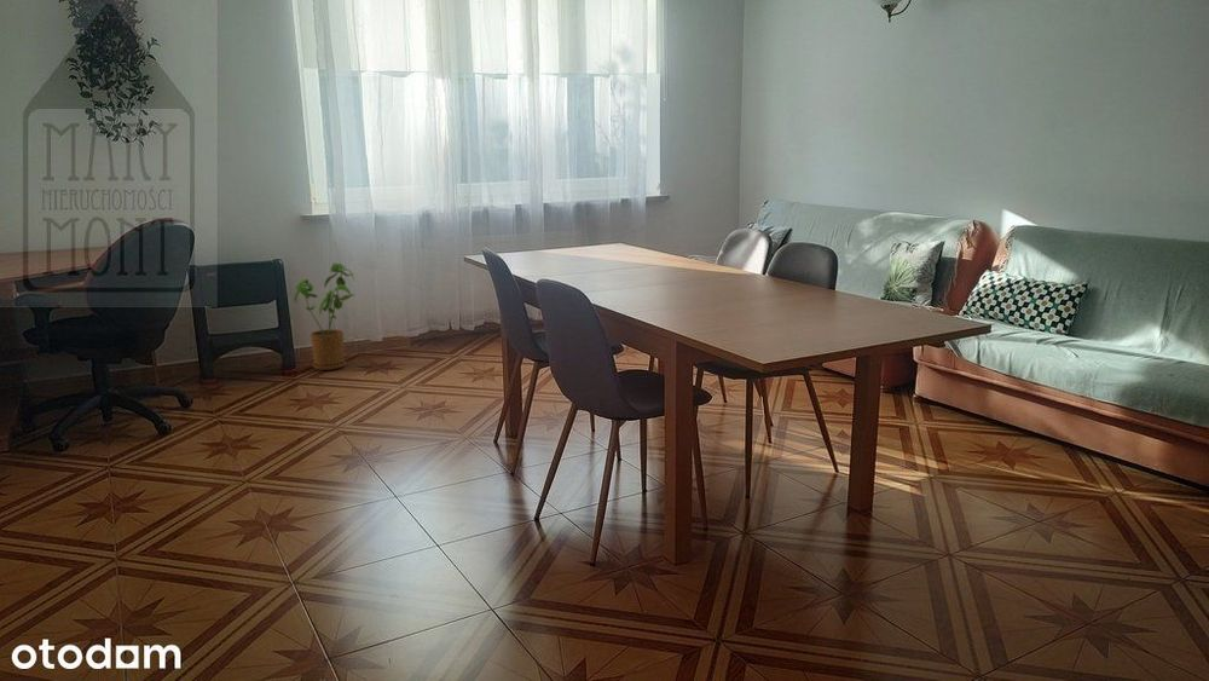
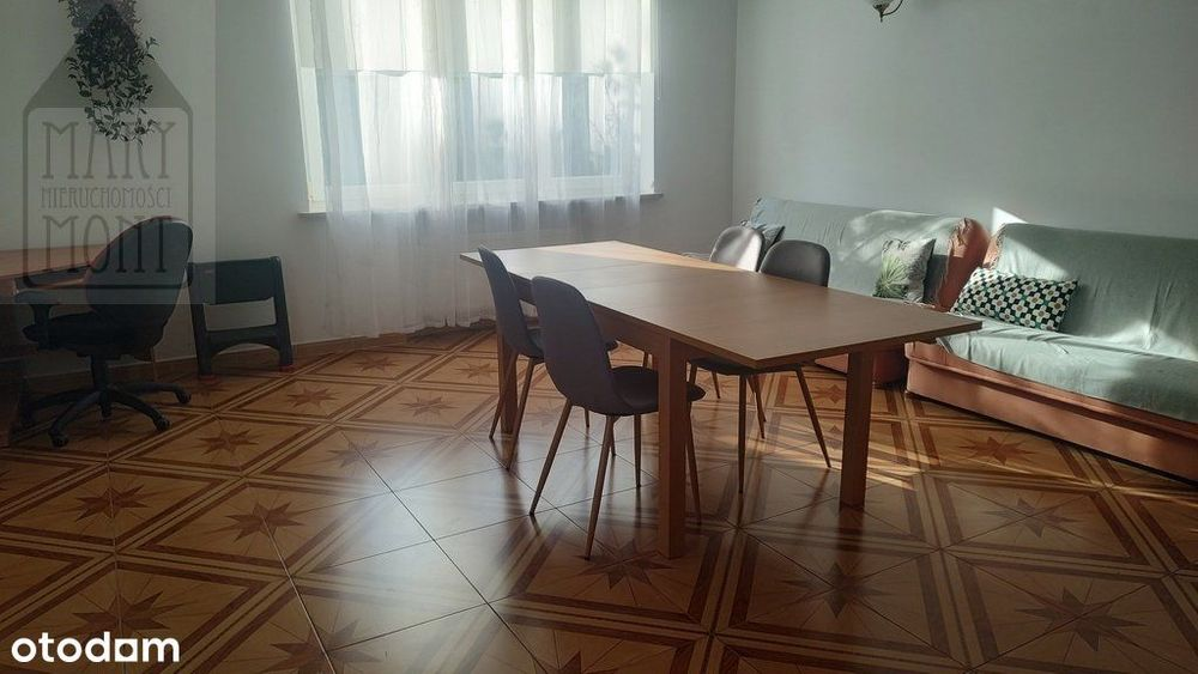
- house plant (329, 316)
